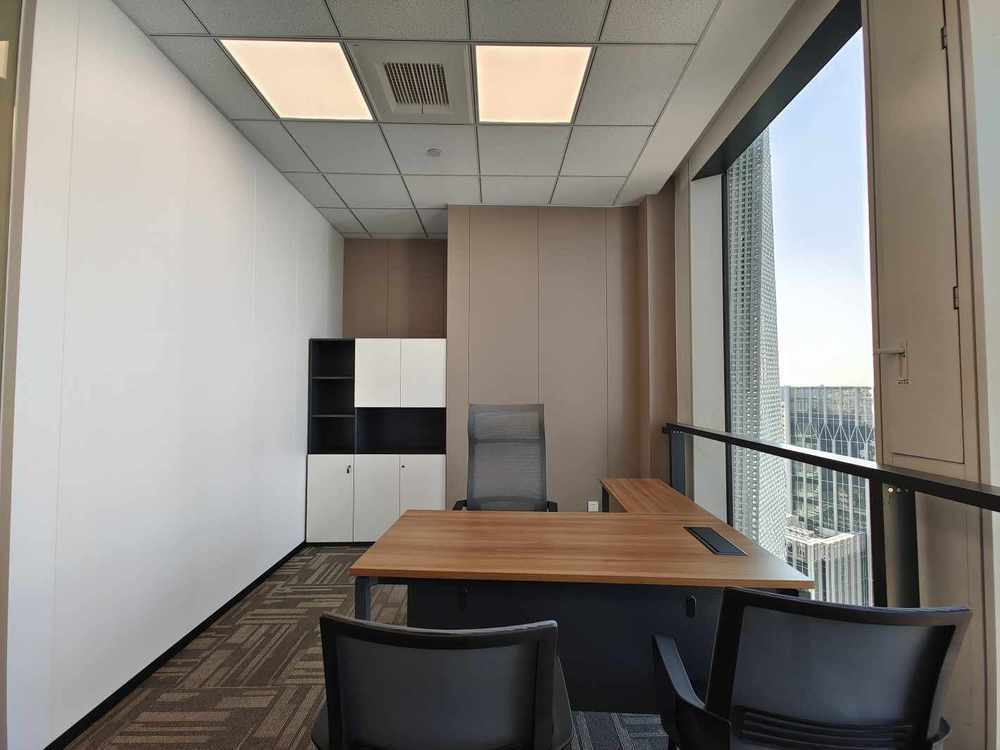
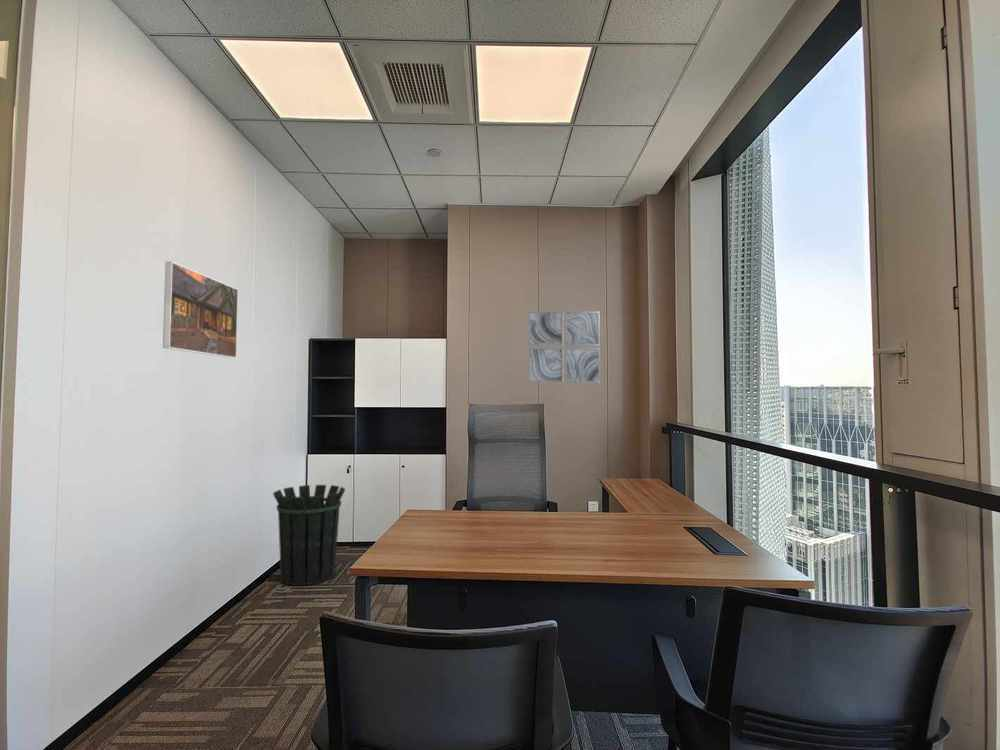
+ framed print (204, 315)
+ waste bin (309, 533)
+ wall art (565, 345)
